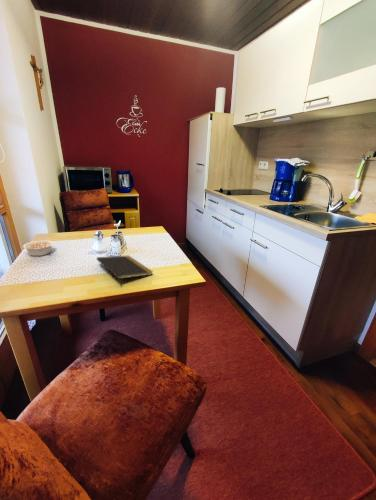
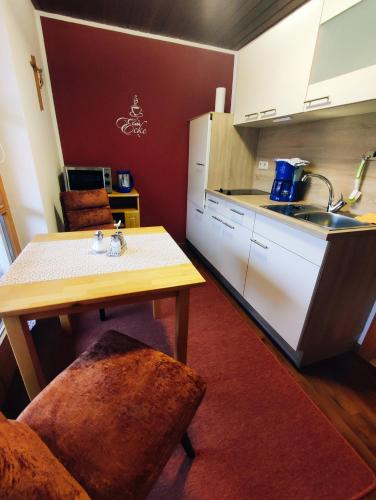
- notepad (124, 265)
- legume (40, 247)
